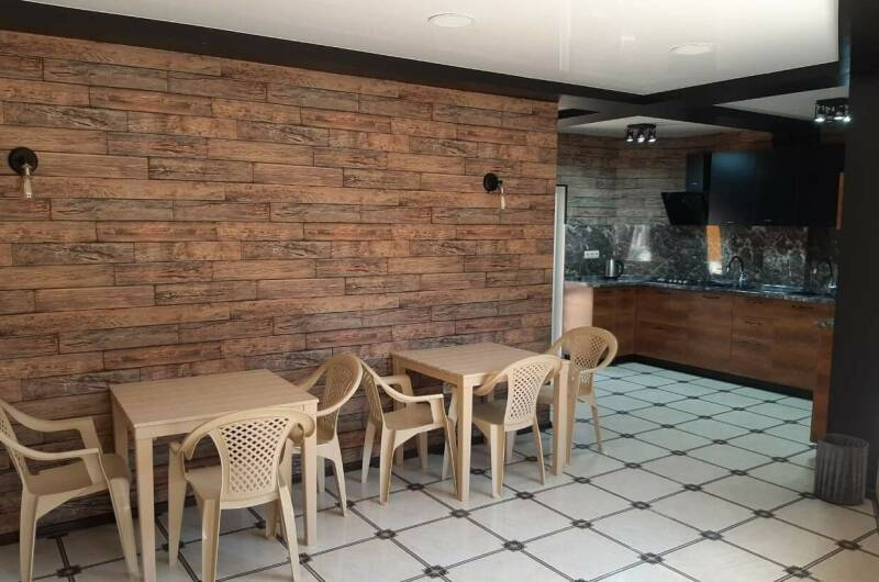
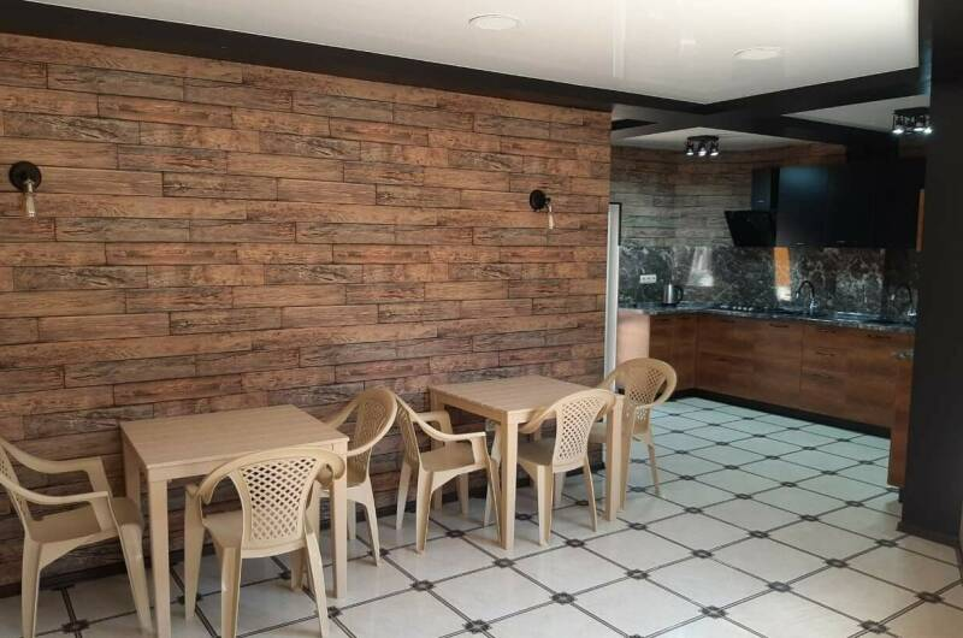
- trash can (841, 468)
